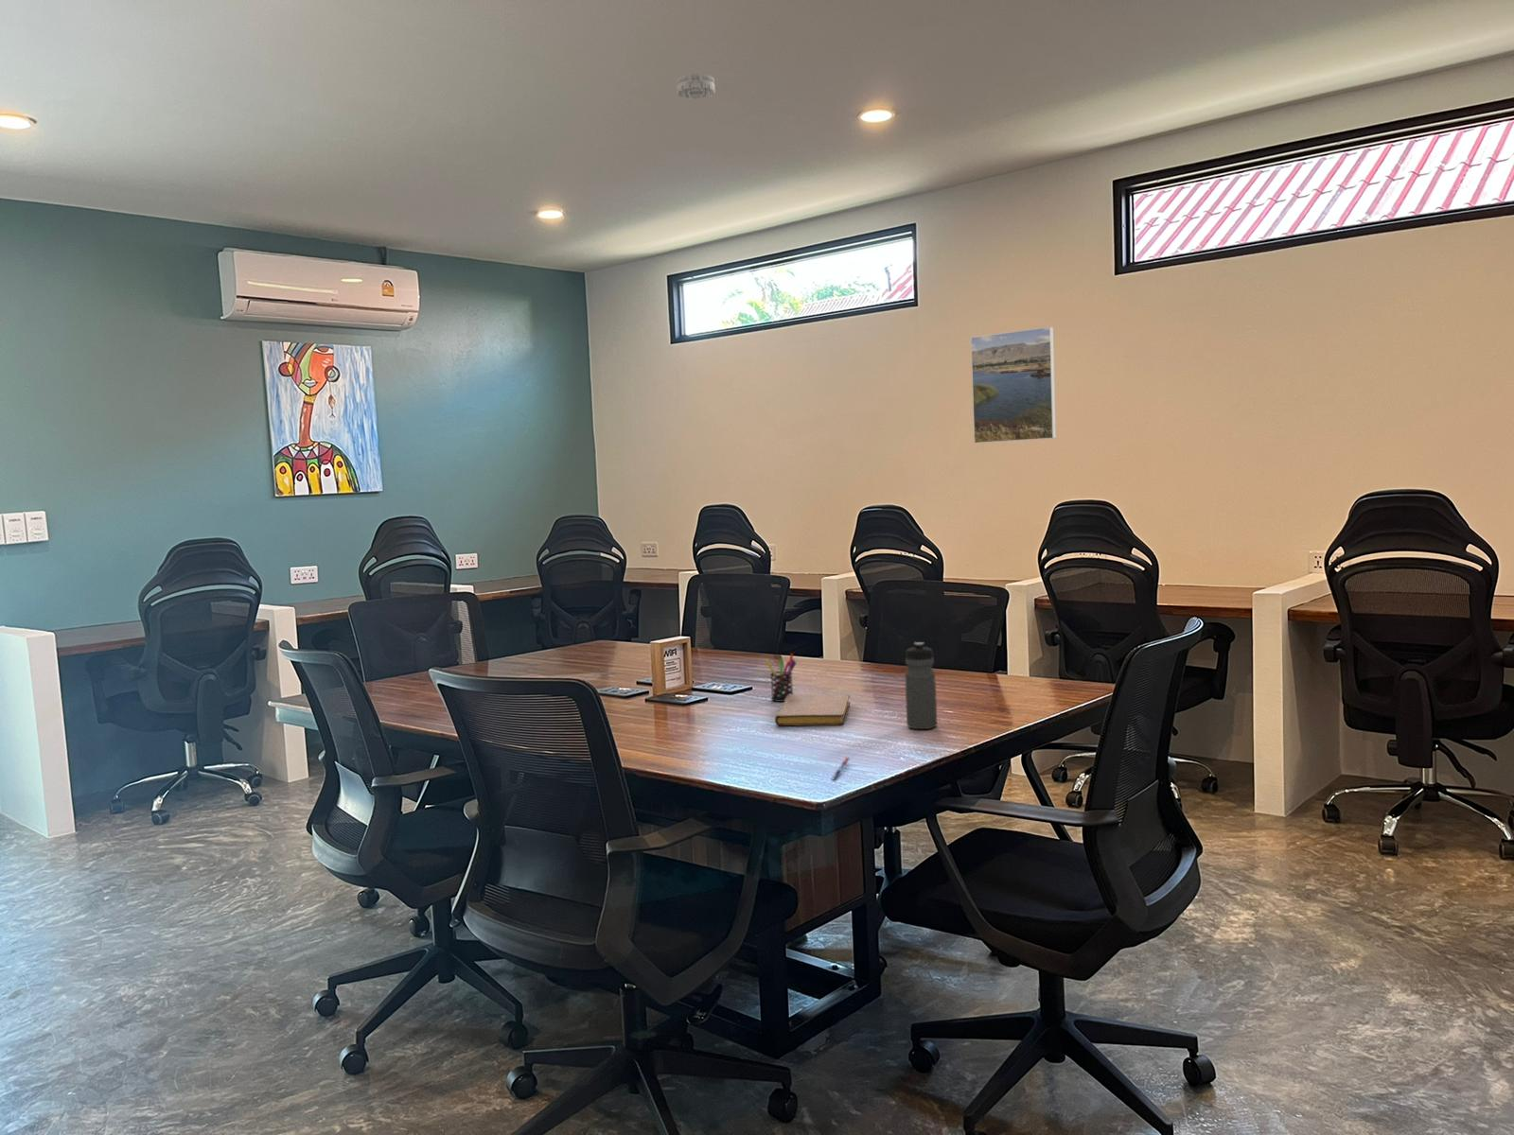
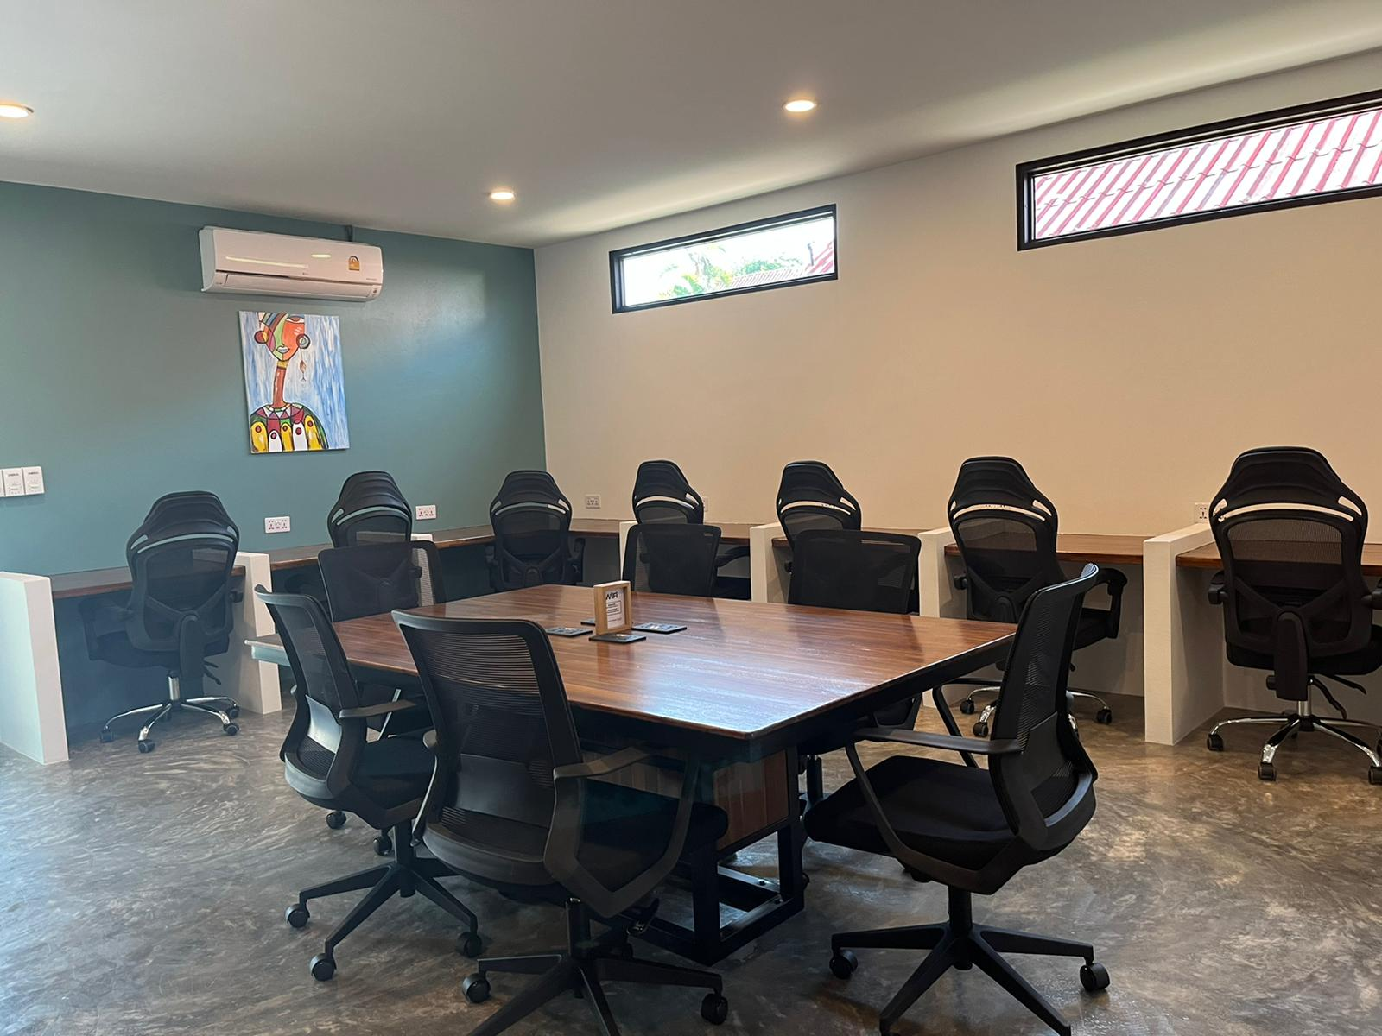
- pen (840, 768)
- water bottle (920, 684)
- smoke detector (695, 85)
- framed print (1012, 386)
- notebook (814, 708)
- pen holder (782, 676)
